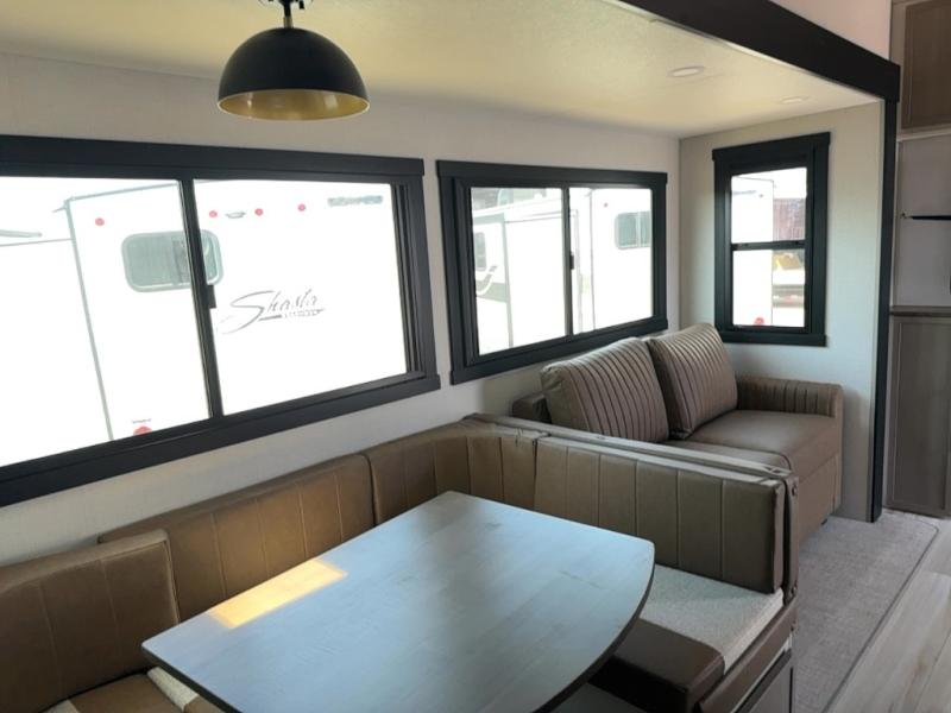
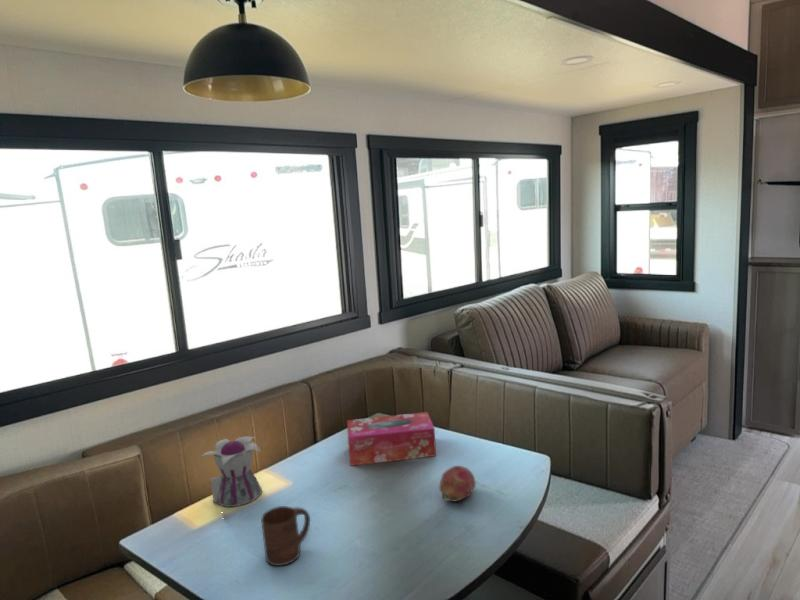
+ tissue box (390, 437)
+ cup (285, 532)
+ fruit (458, 481)
+ teapot (233, 471)
